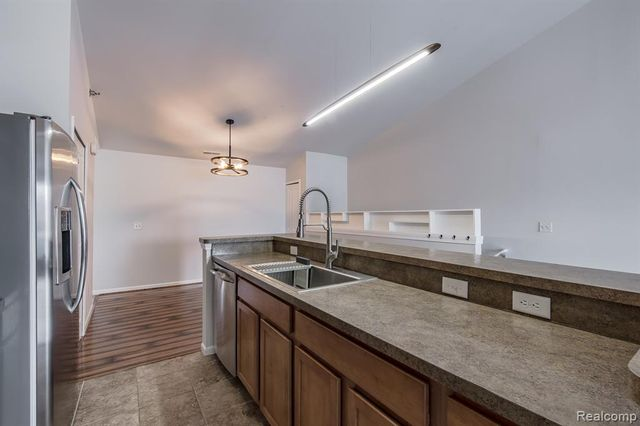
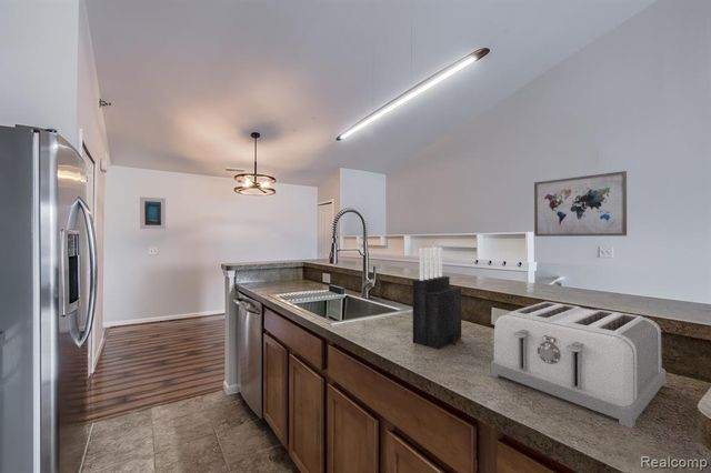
+ wall art (575, 207)
+ toaster (572, 348)
+ knife block (440, 294)
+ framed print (152, 213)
